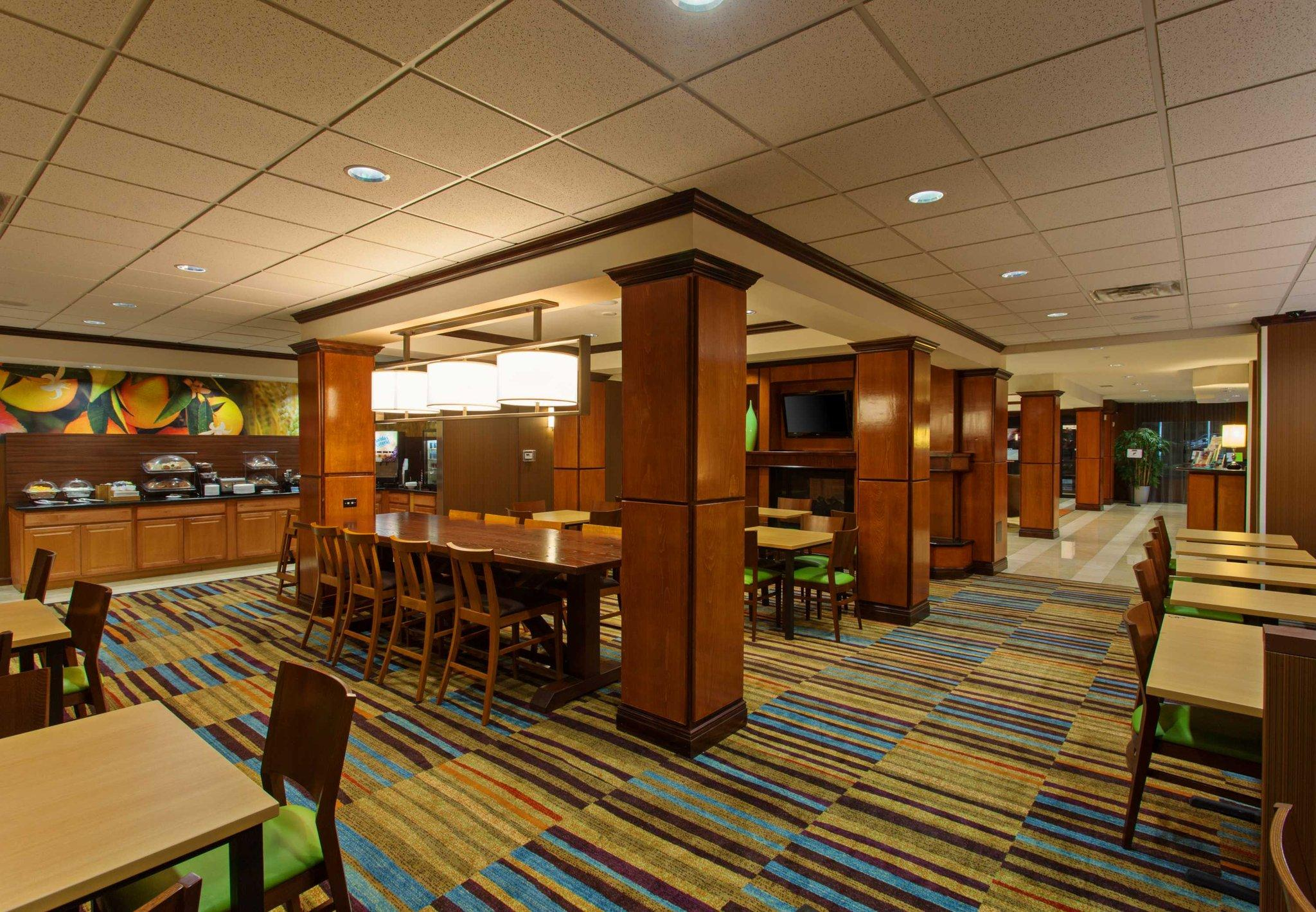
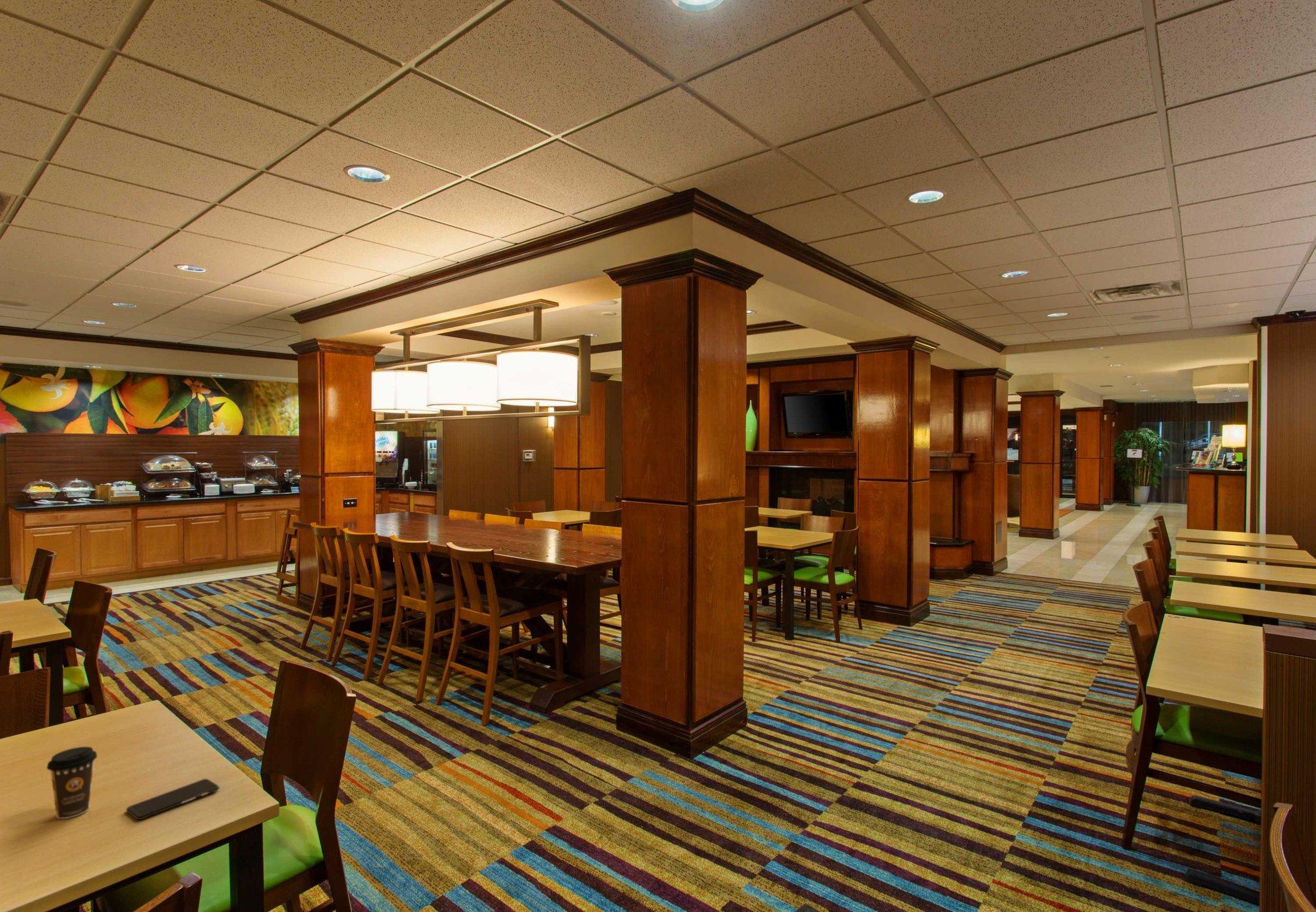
+ smartphone (174, 798)
+ coffee cup (73, 782)
